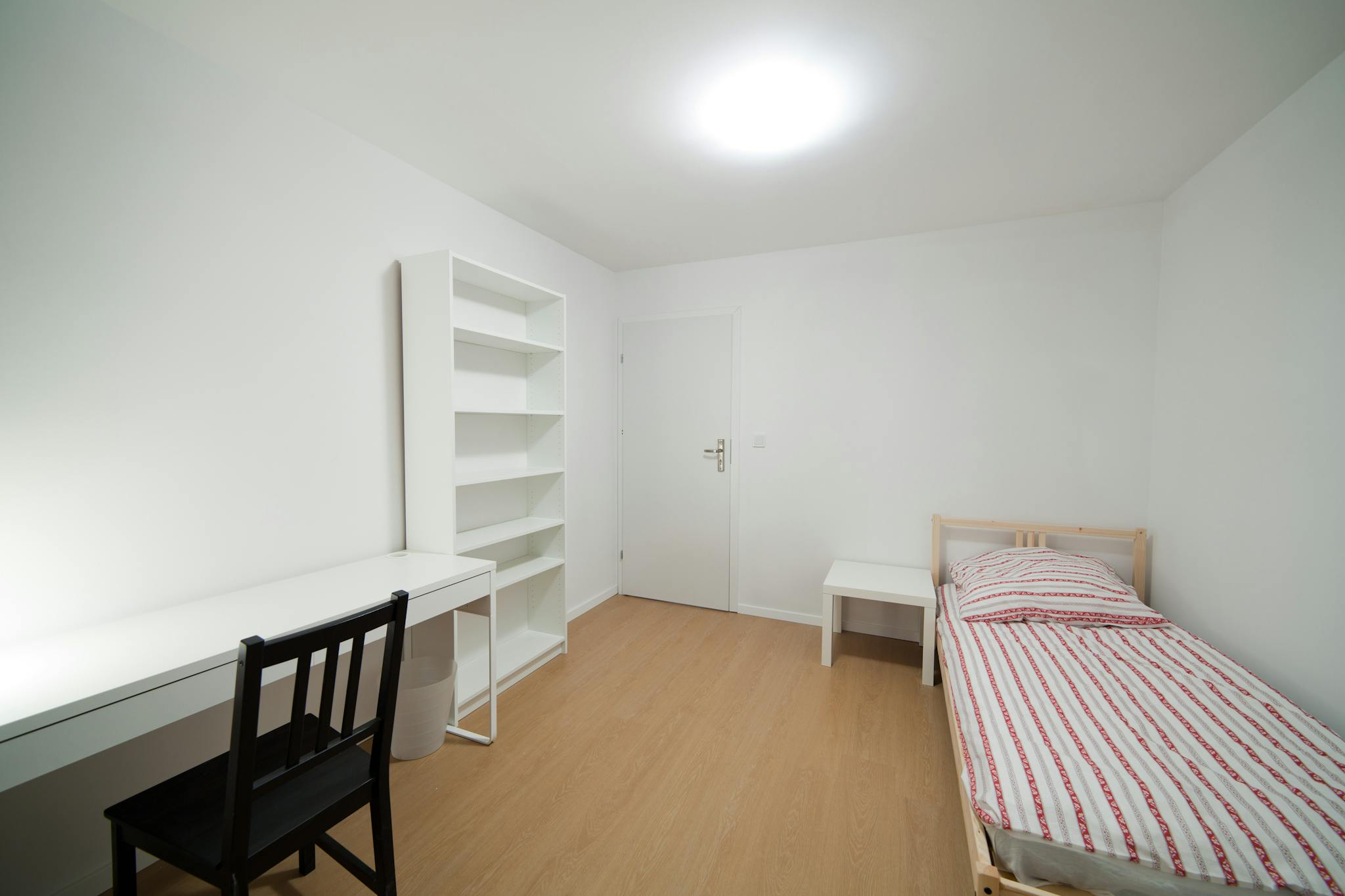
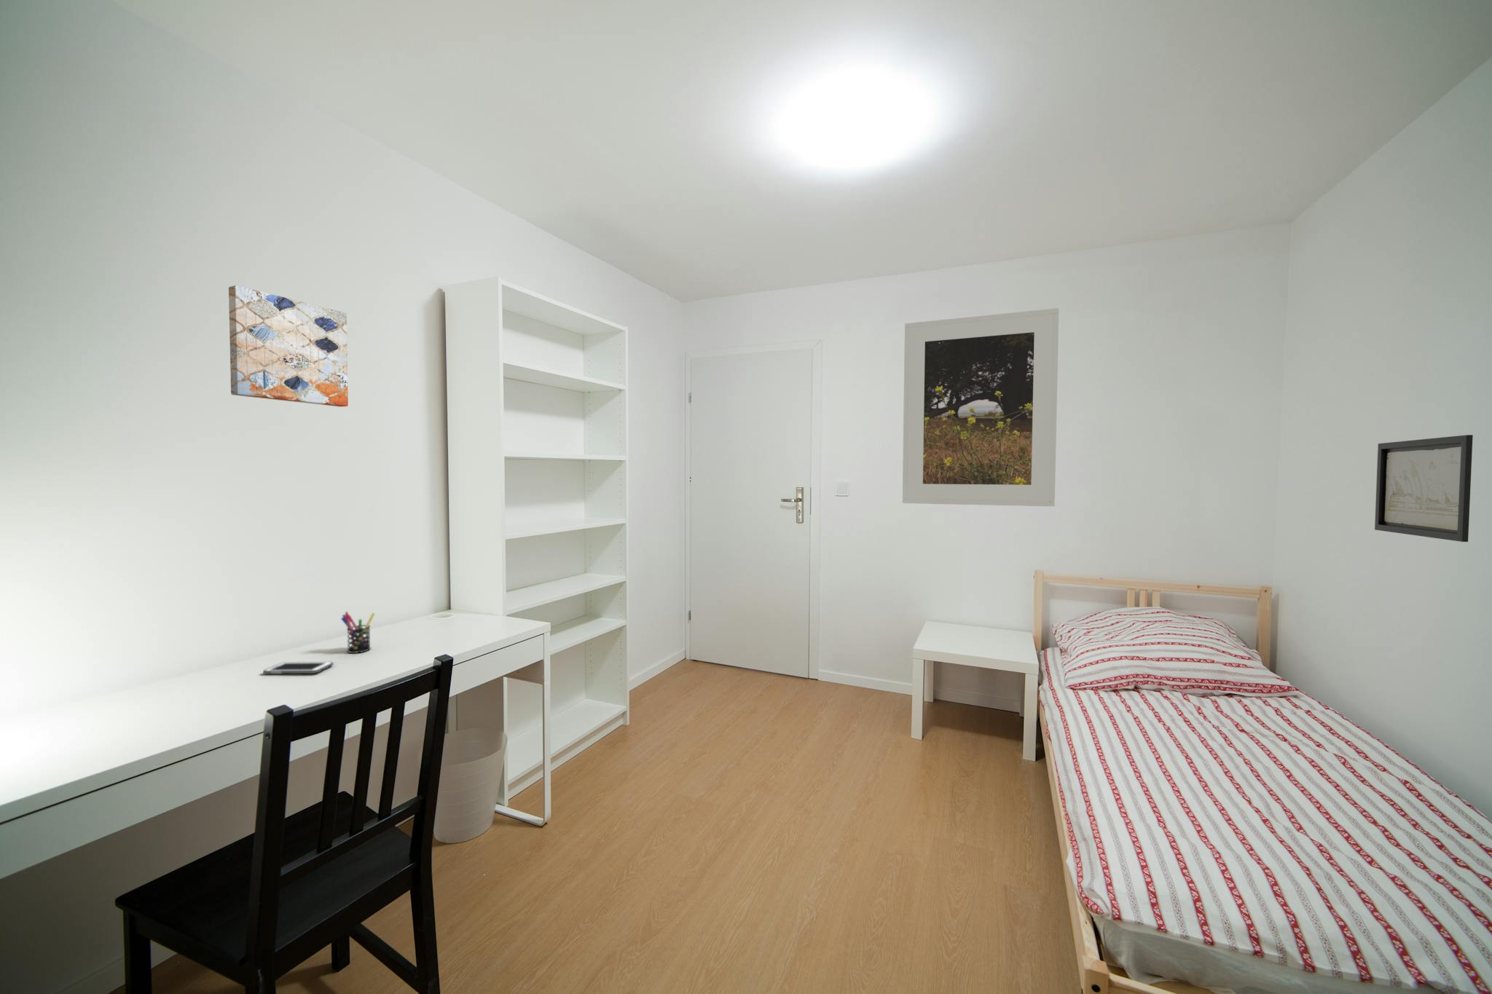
+ wall art (292, 351)
+ cell phone (298, 668)
+ pen holder (357, 630)
+ wall art (1419, 487)
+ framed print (976, 410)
